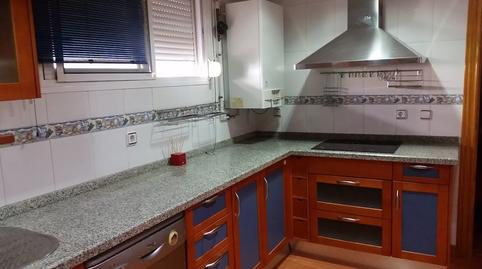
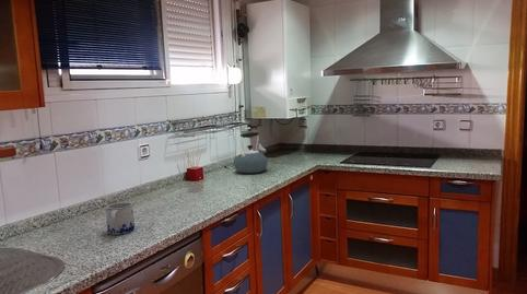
+ mug (119, 219)
+ kettle (251, 151)
